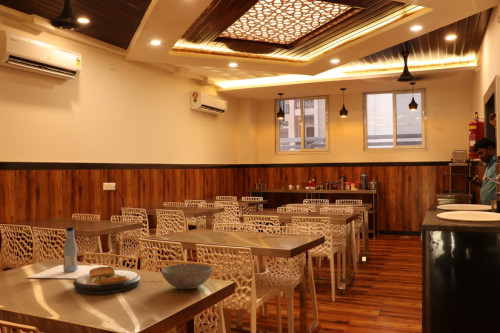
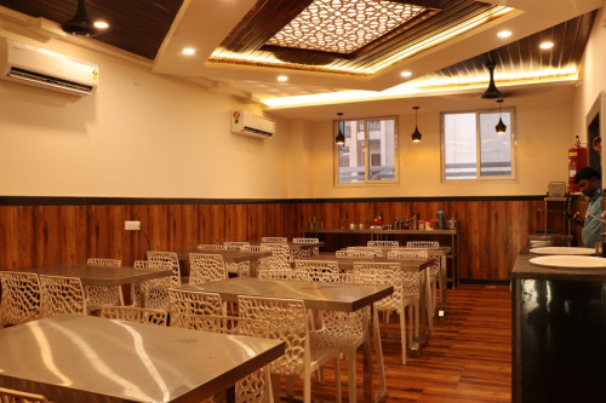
- plate (107, 278)
- bowl (187, 277)
- bottle (70, 249)
